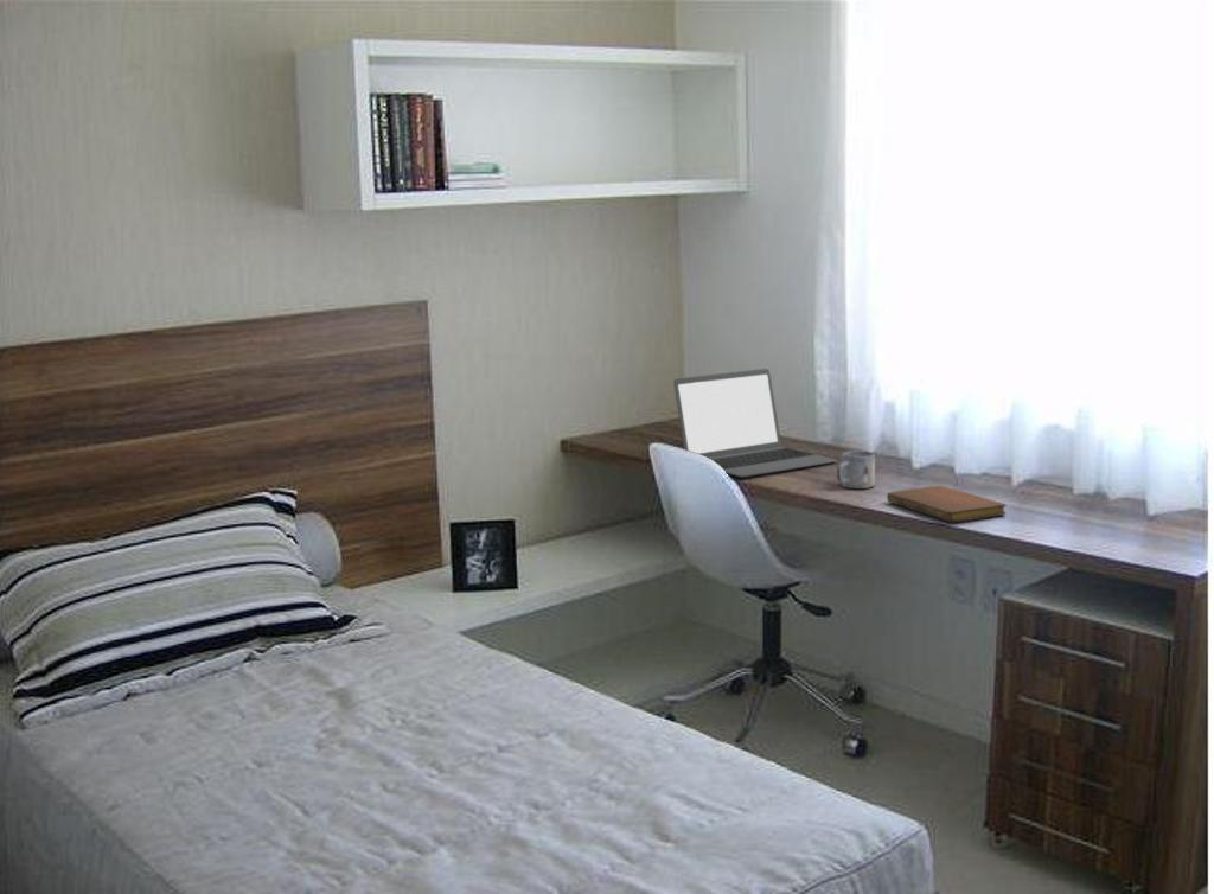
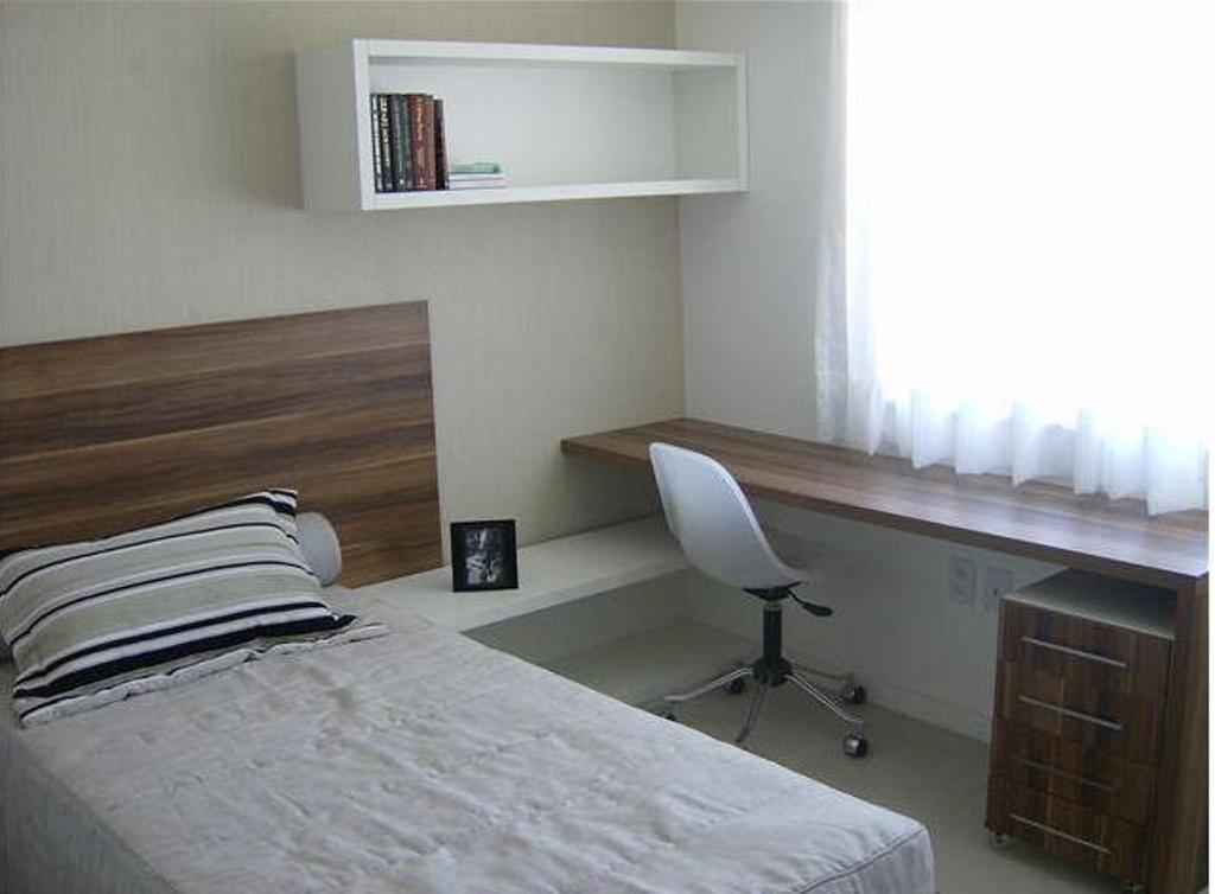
- notebook (945, 503)
- laptop (755, 420)
- mug (854, 470)
